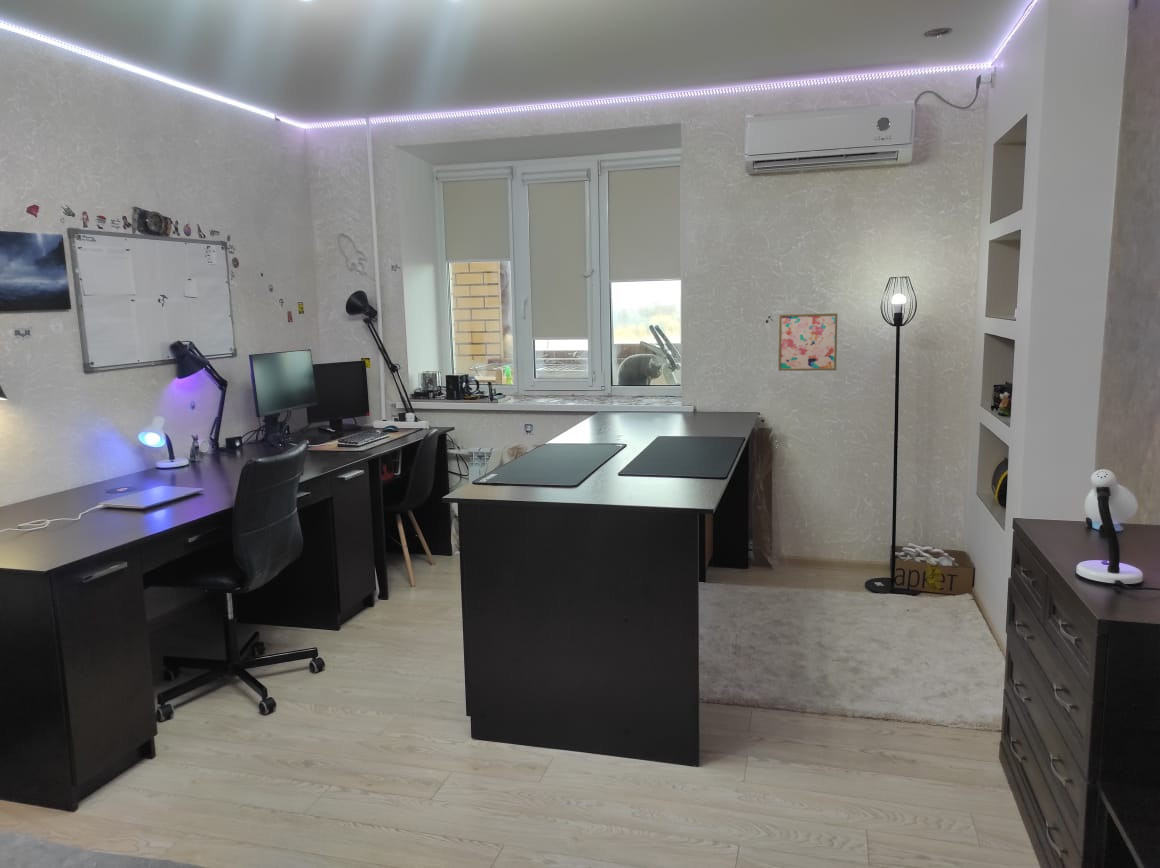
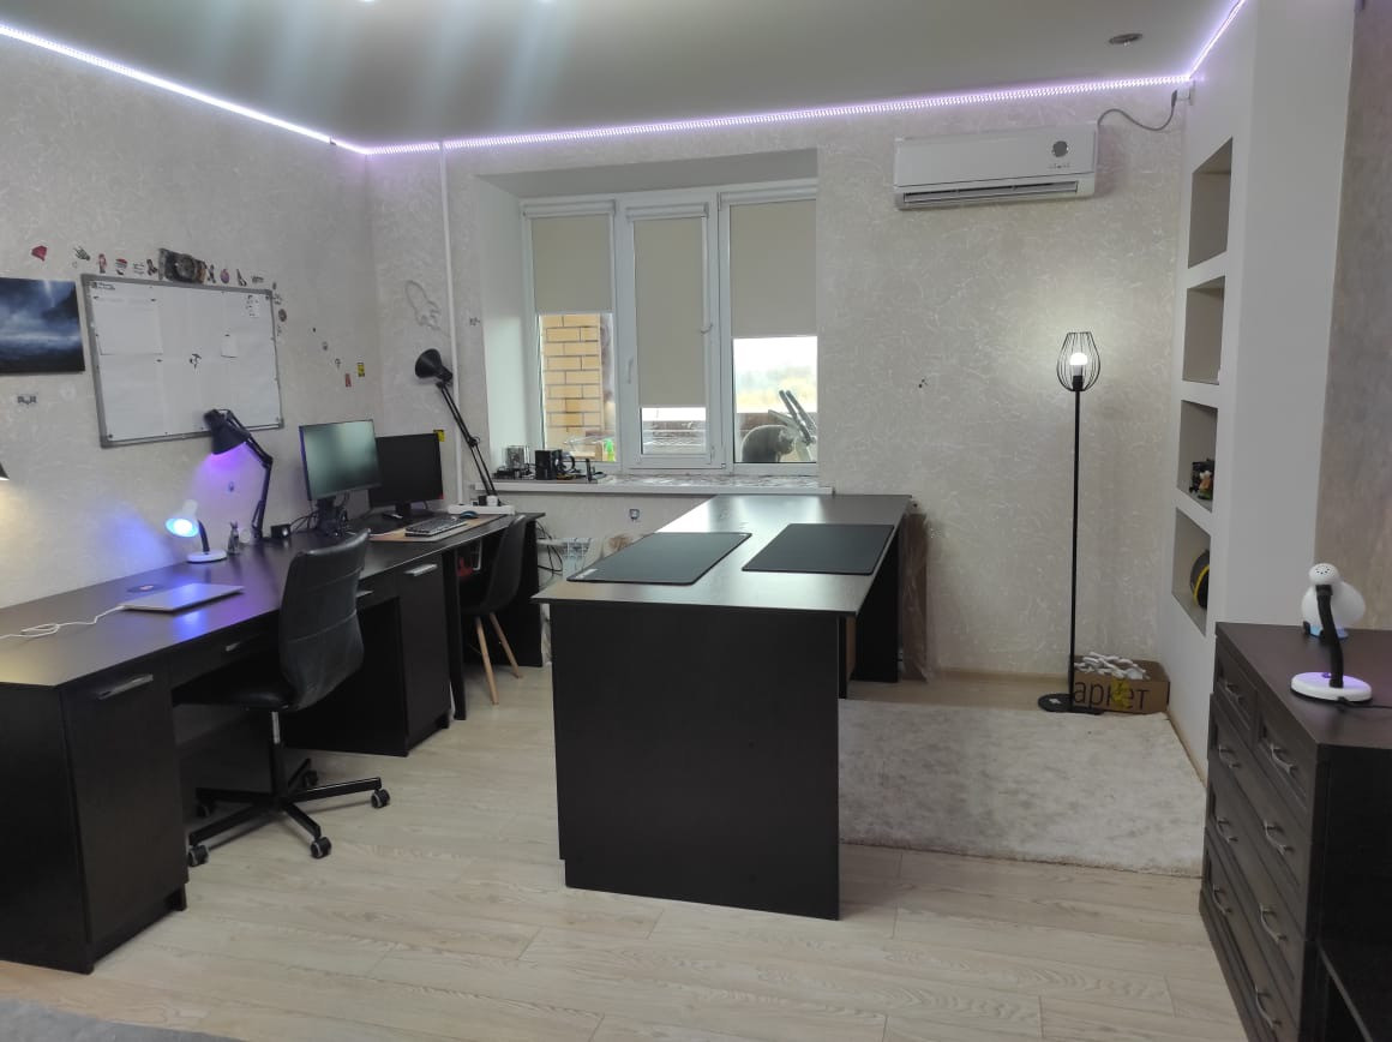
- wall art (807, 342)
